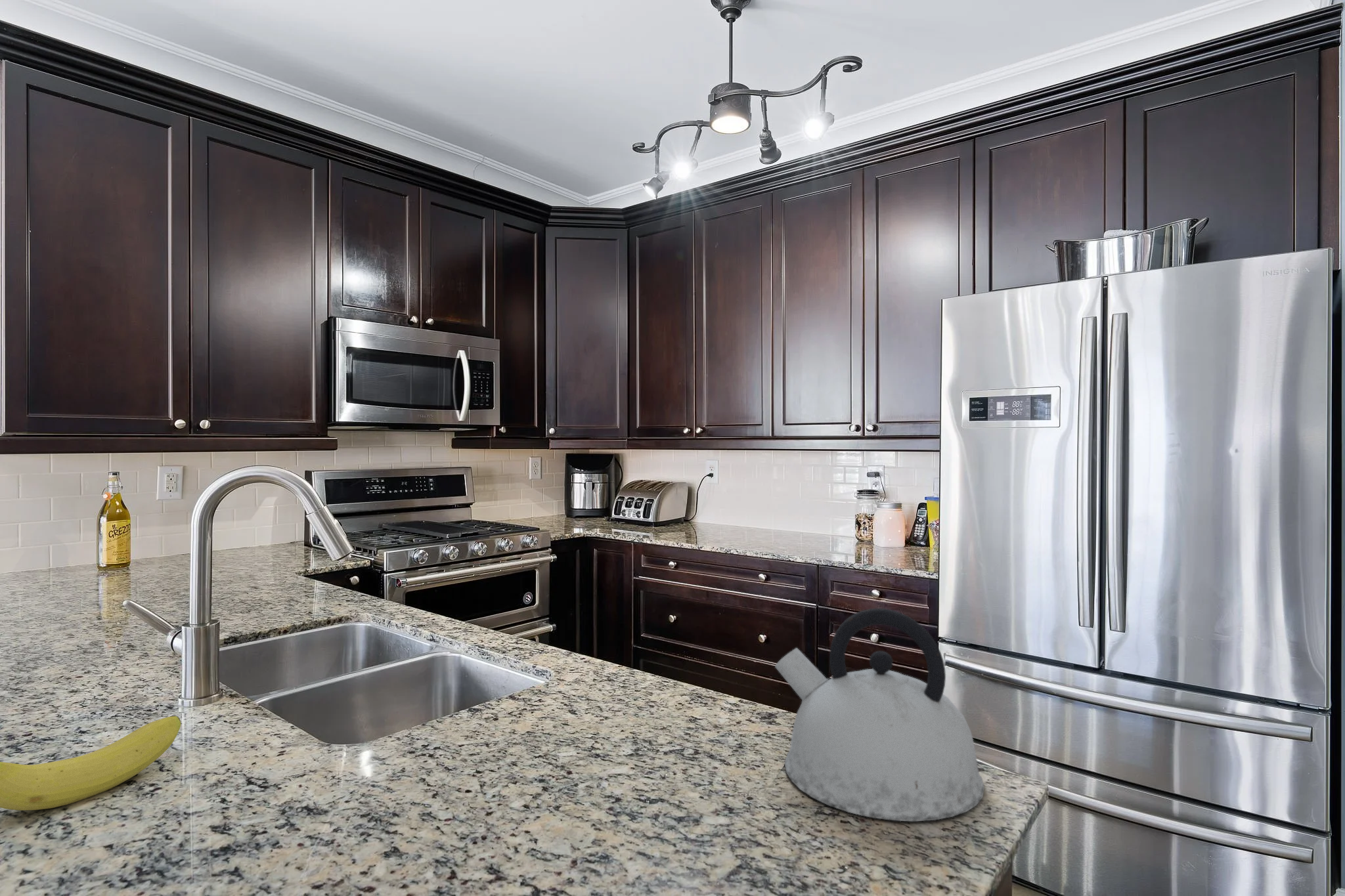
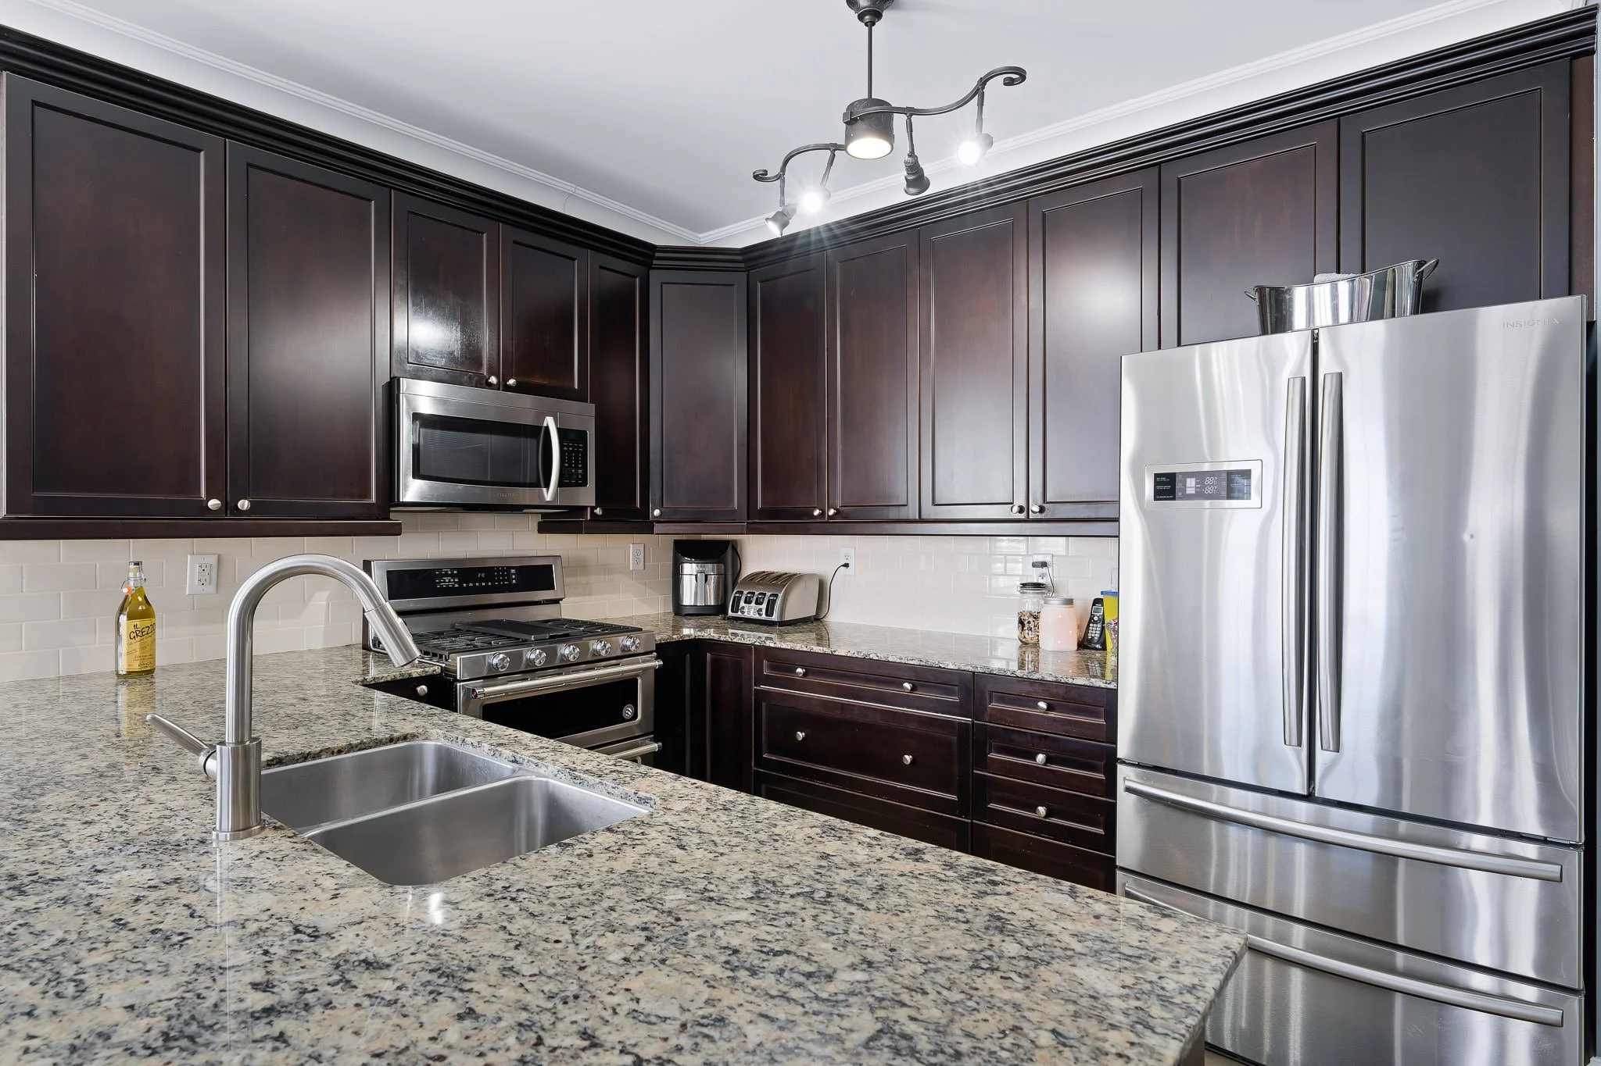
- fruit (85, 754)
- kettle (871, 689)
